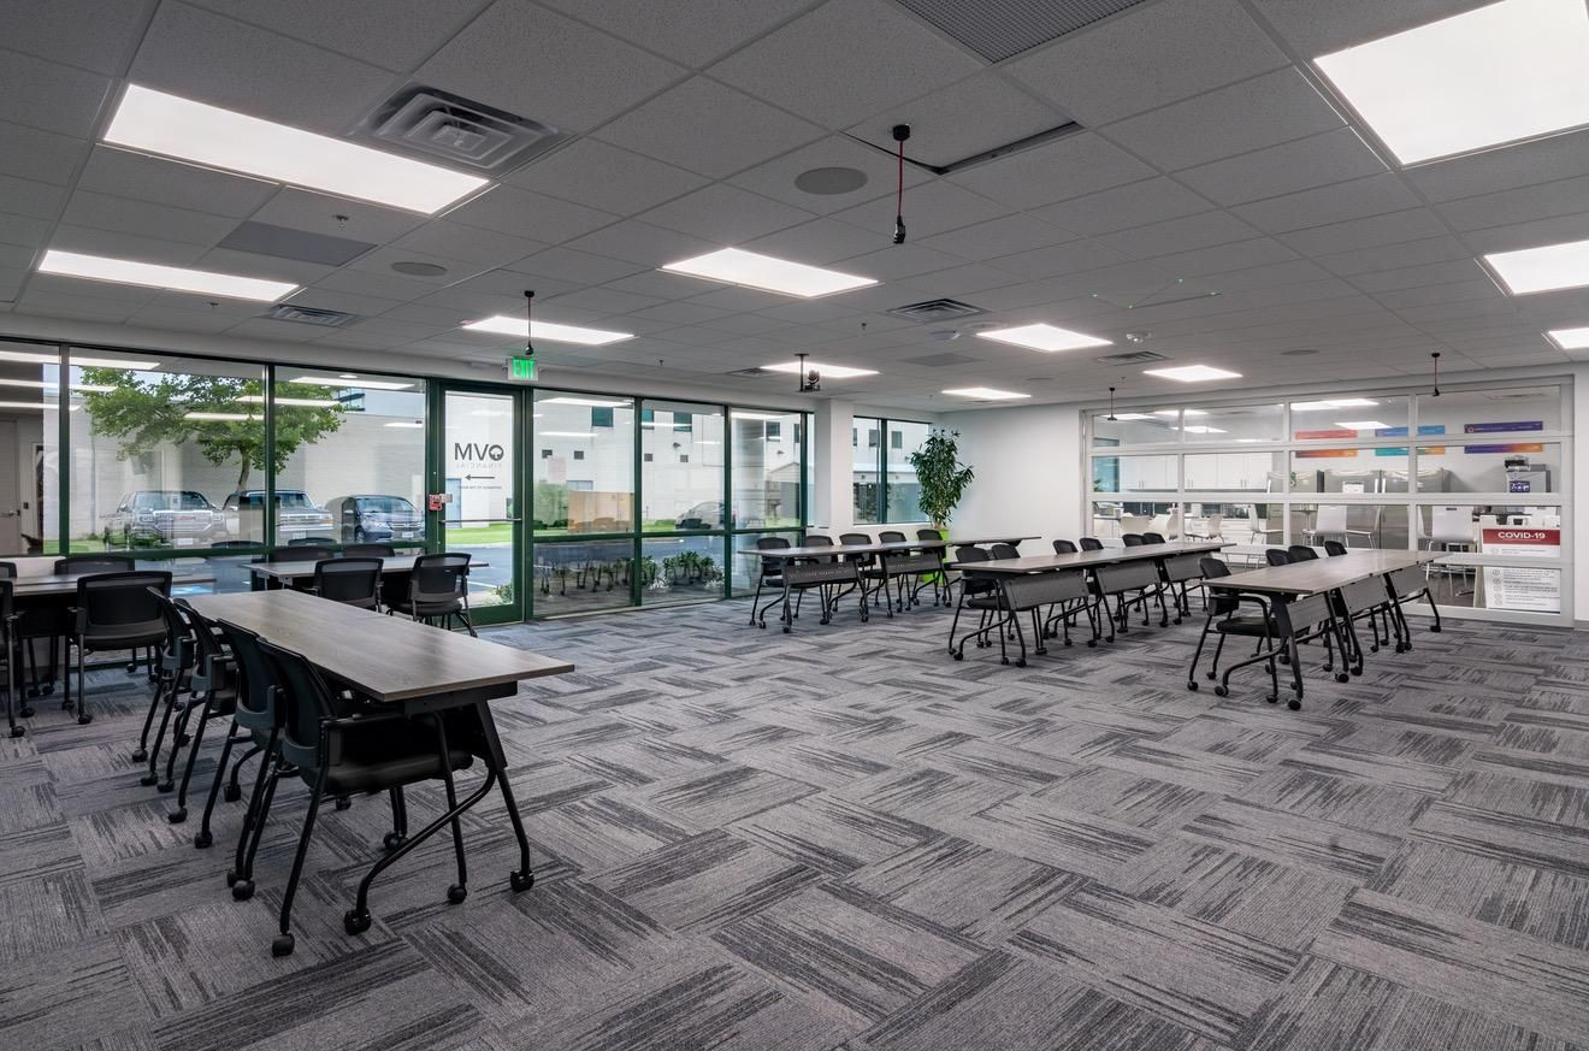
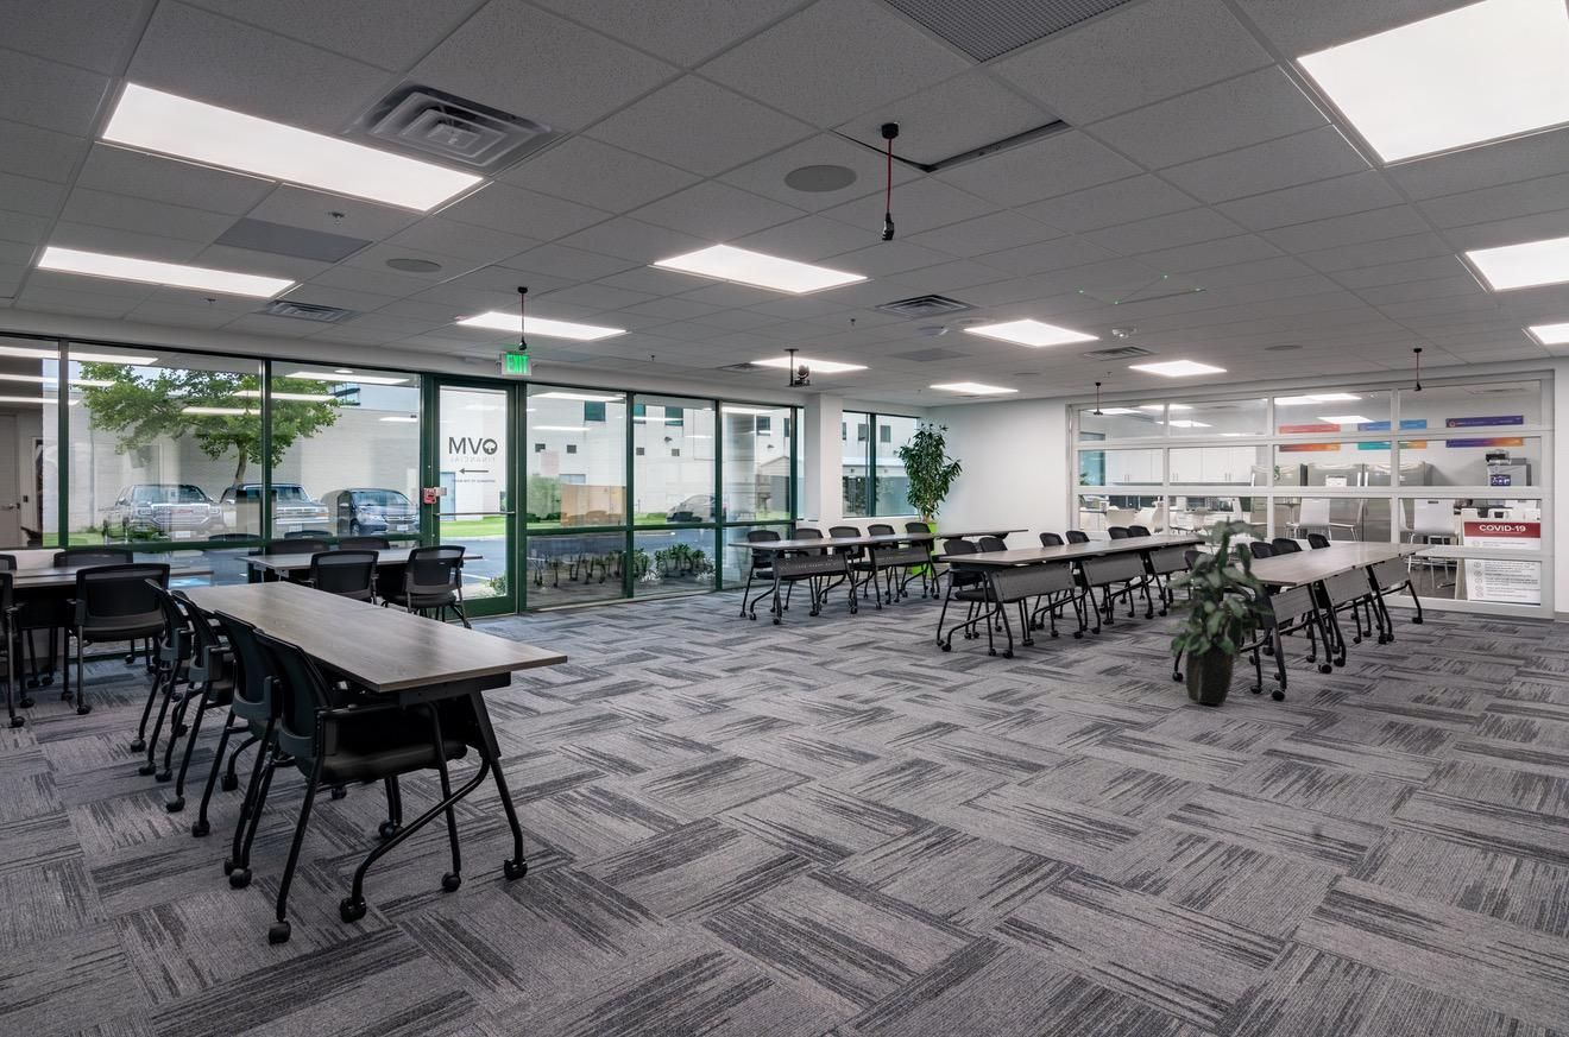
+ indoor plant (1211, 606)
